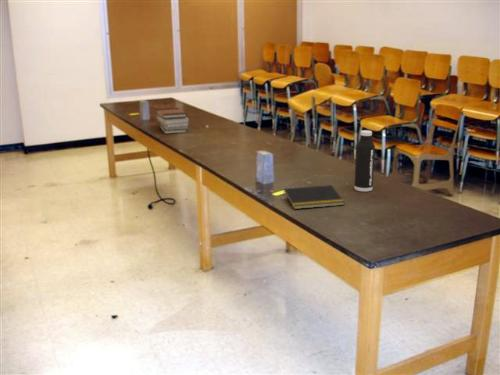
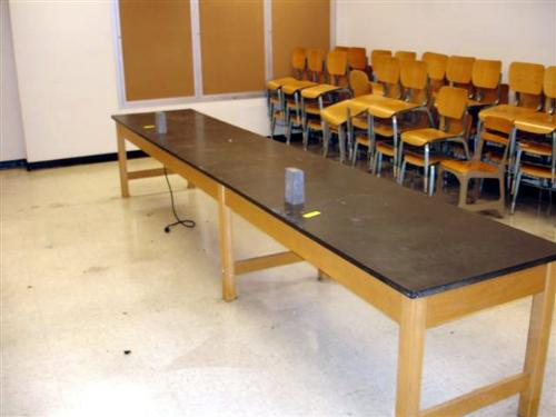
- notepad (313, 196)
- water bottle (364, 160)
- book stack (172, 120)
